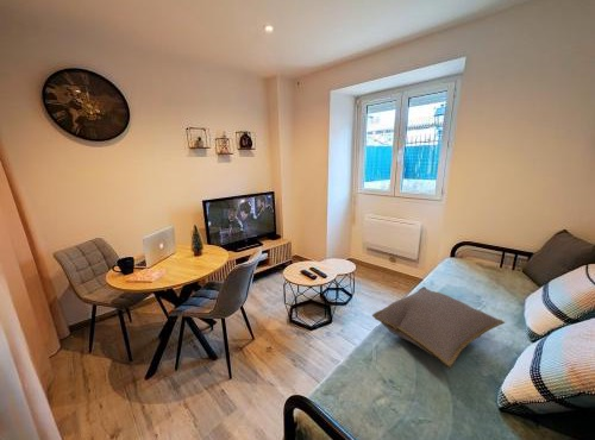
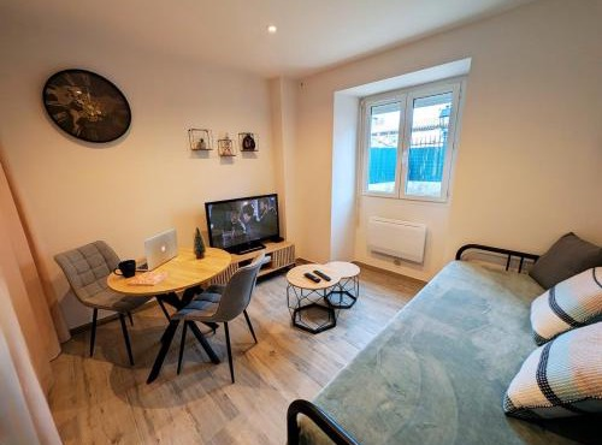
- cushion (437, 320)
